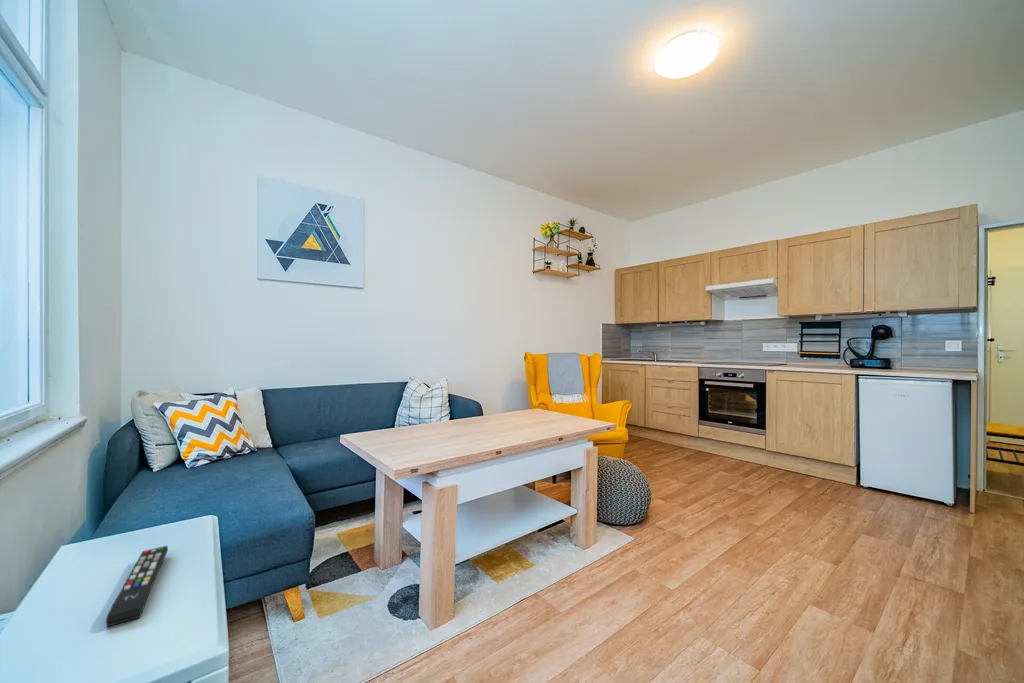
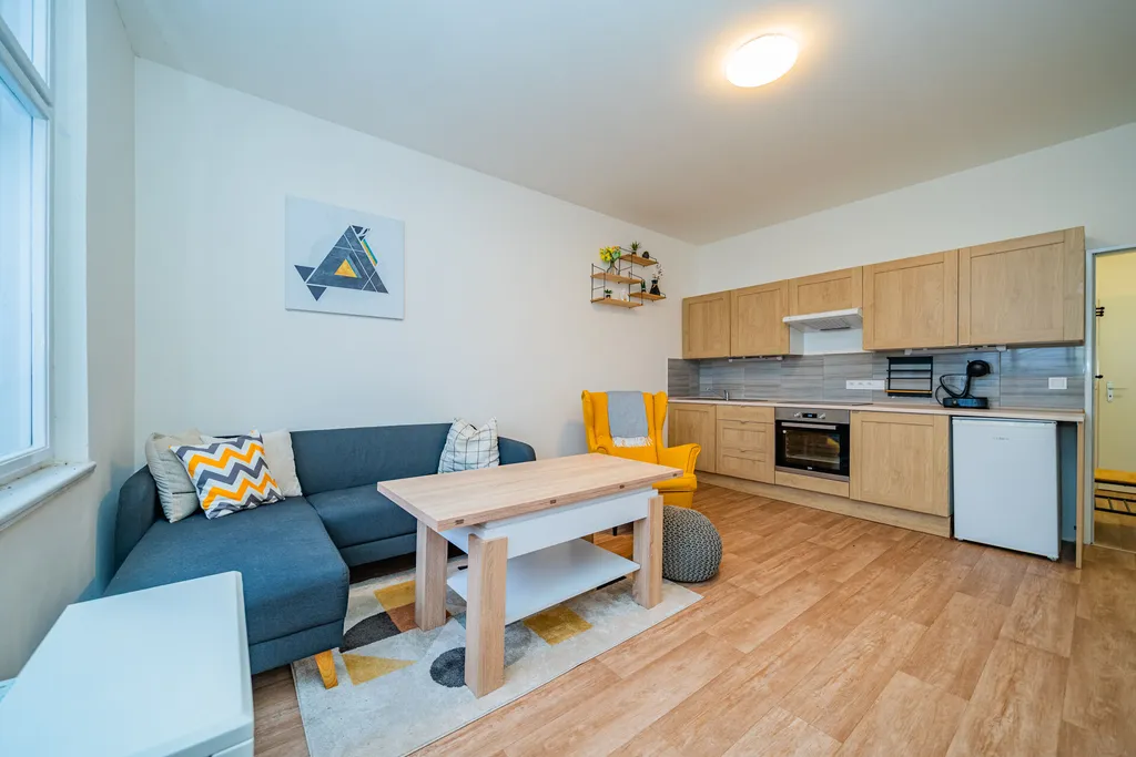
- remote control (141, 579)
